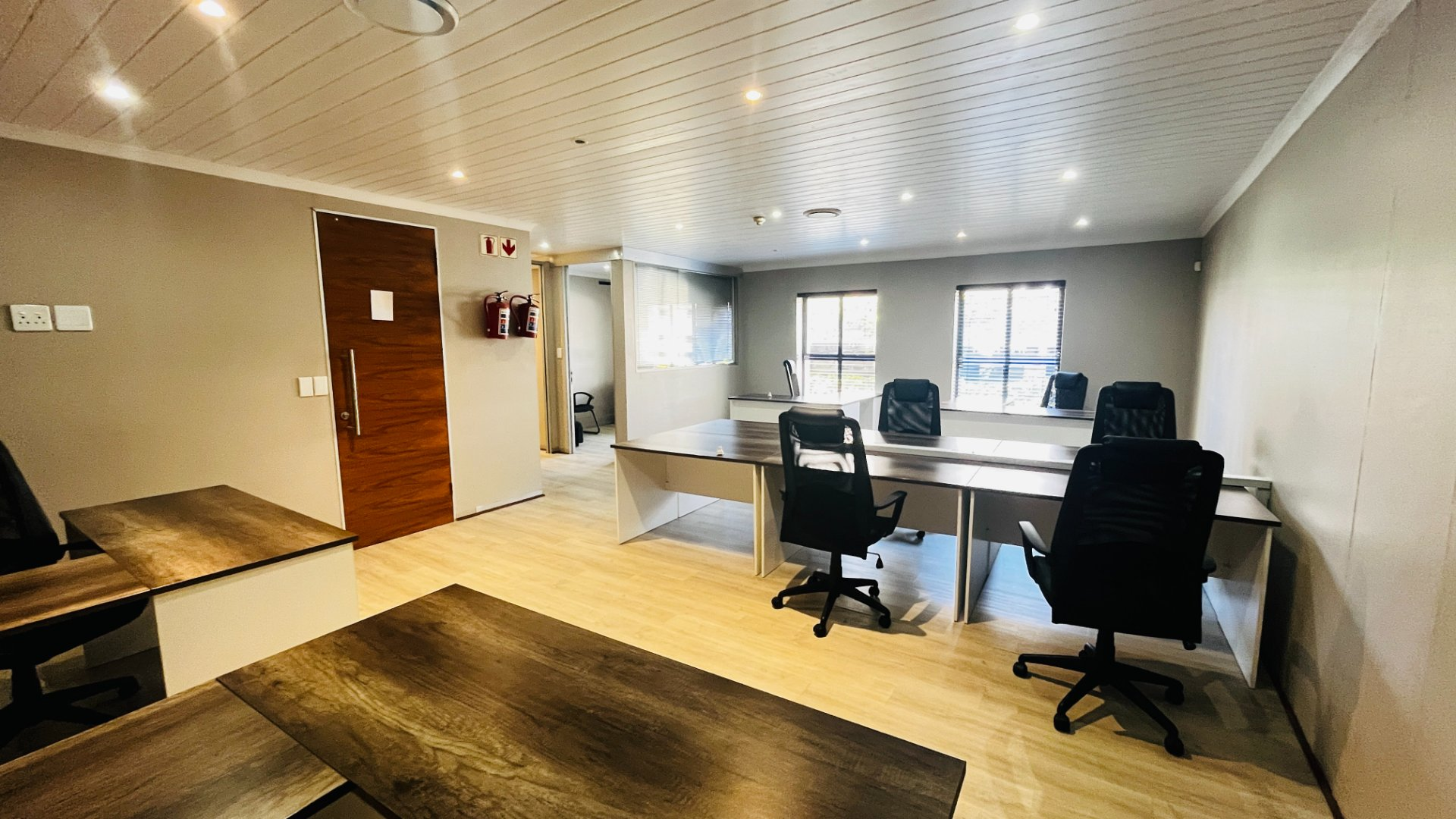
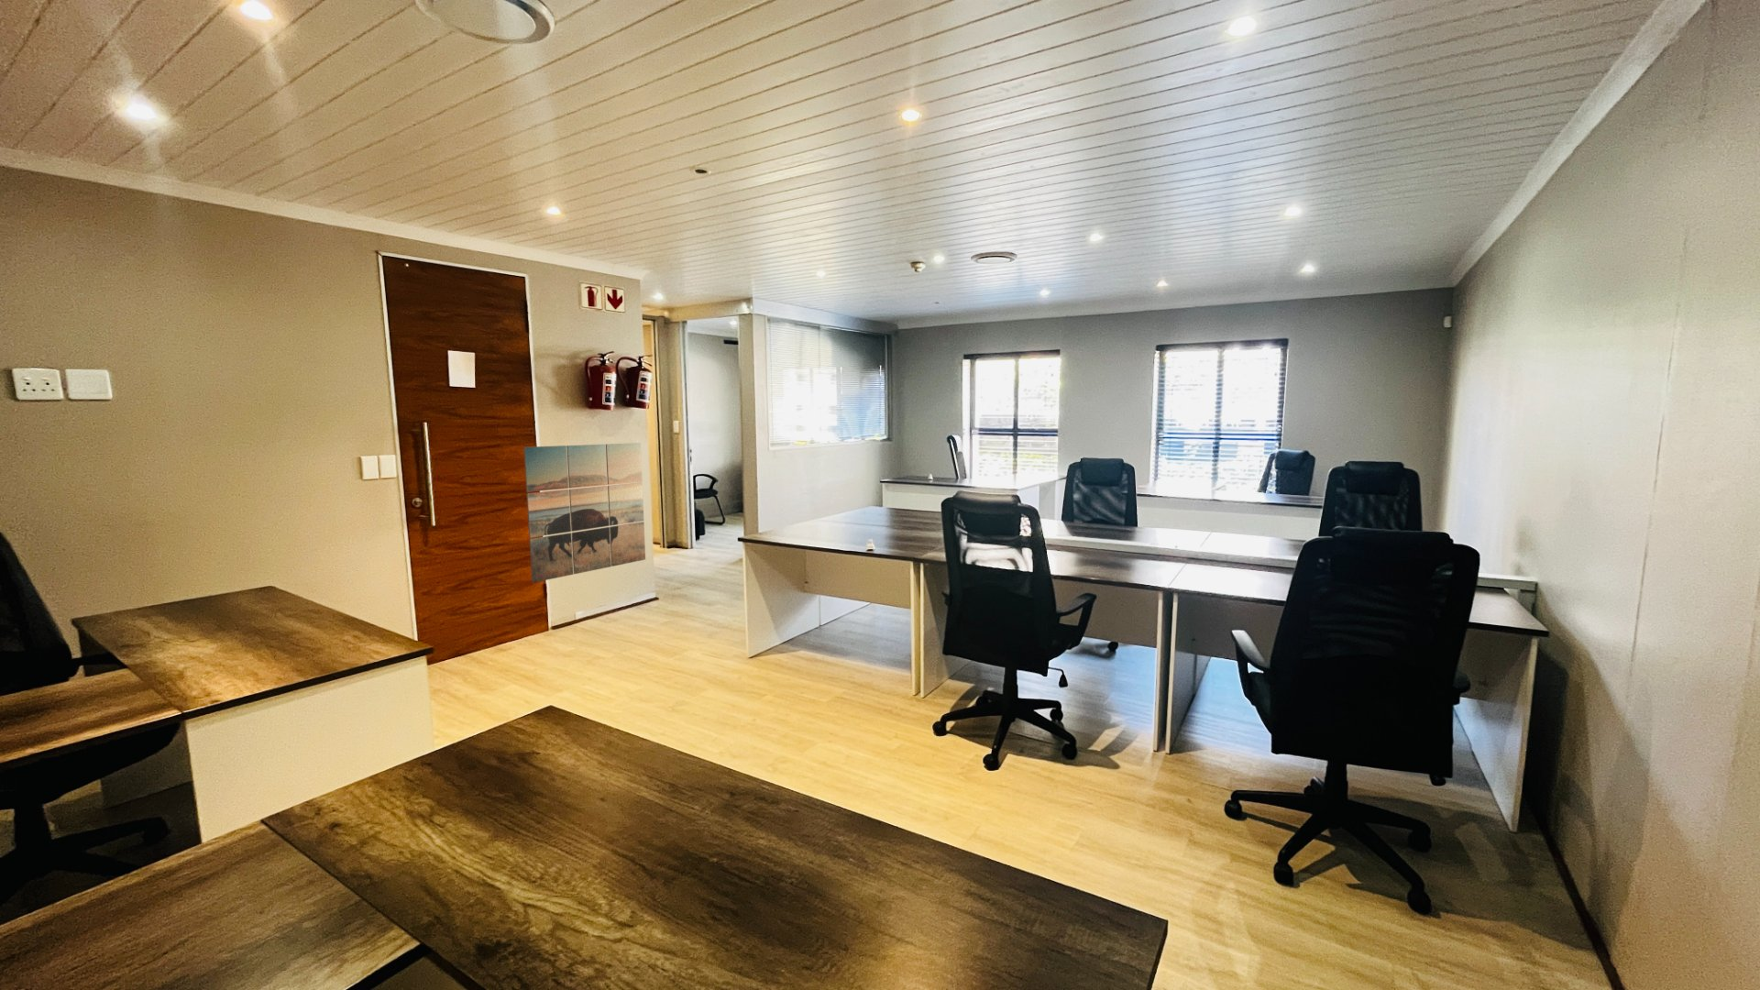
+ wall art (590, 508)
